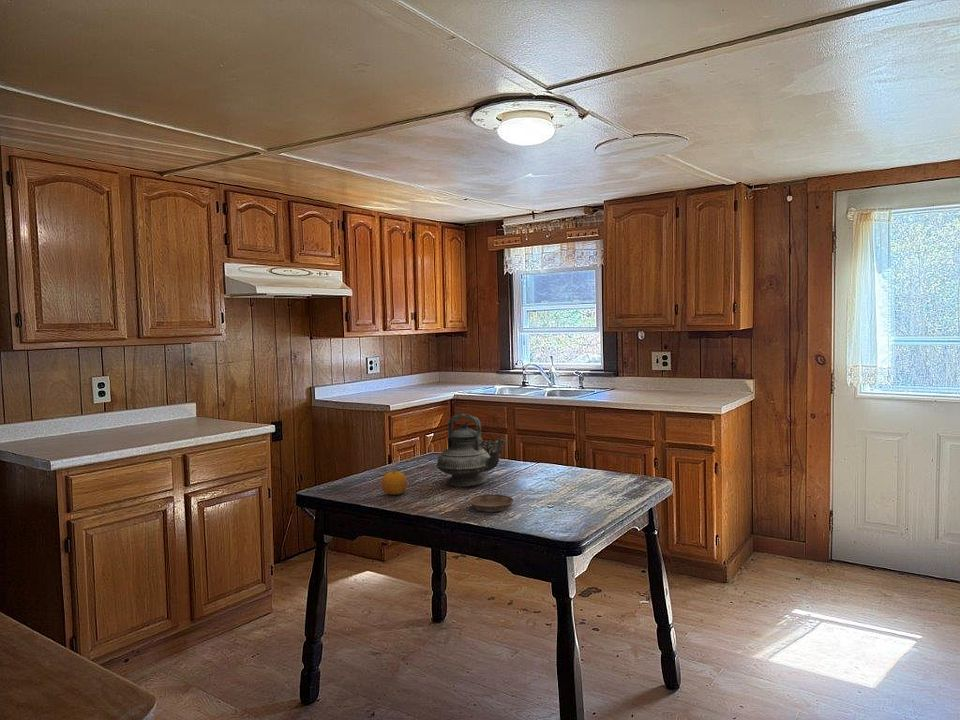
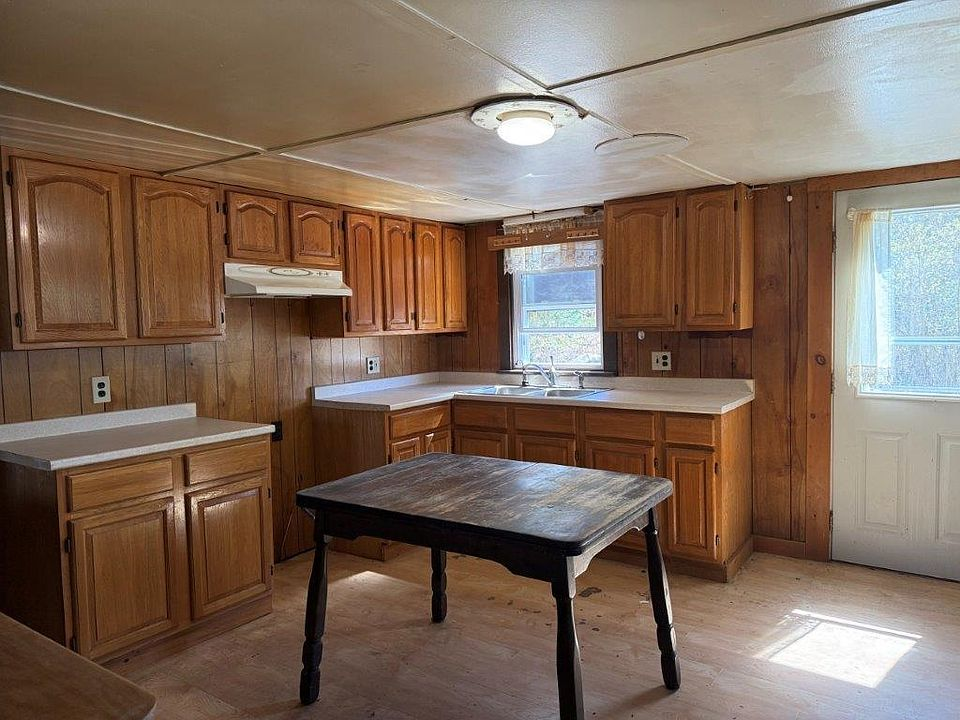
- teapot (472, 449)
- fruit (394, 480)
- saucer (491, 503)
